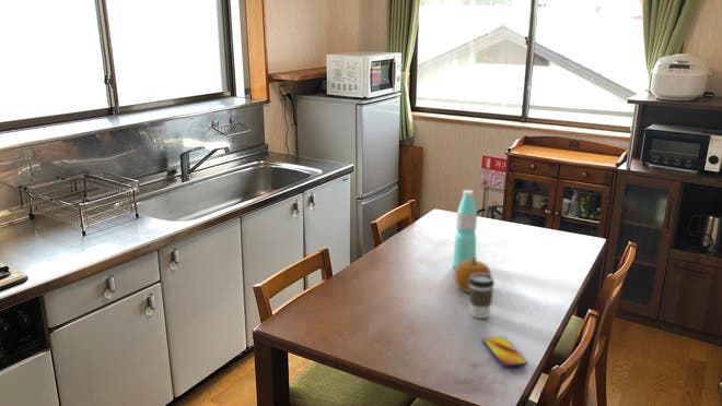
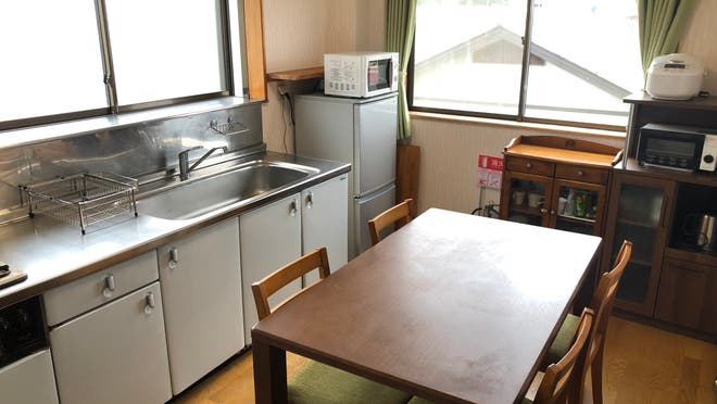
- water bottle (466, 229)
- smartphone (503, 351)
- coffee cup (480, 296)
- fruit (473, 273)
